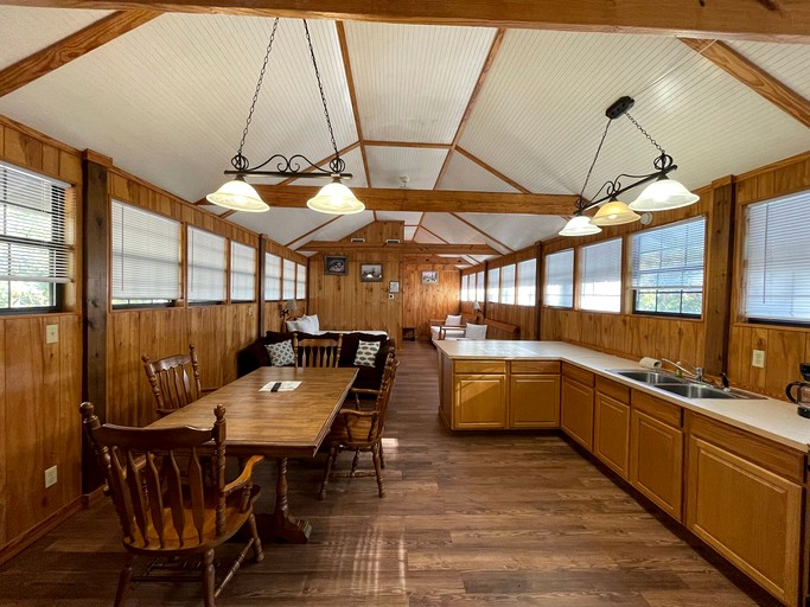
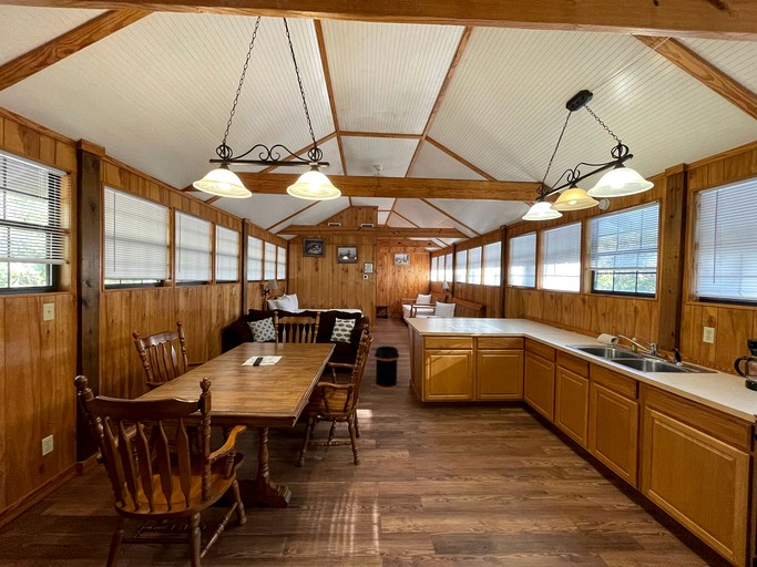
+ trash can (386, 367)
